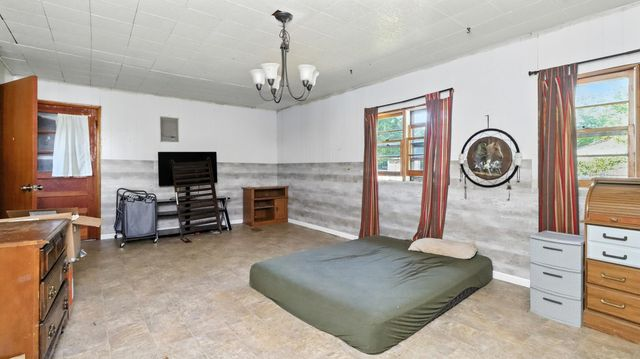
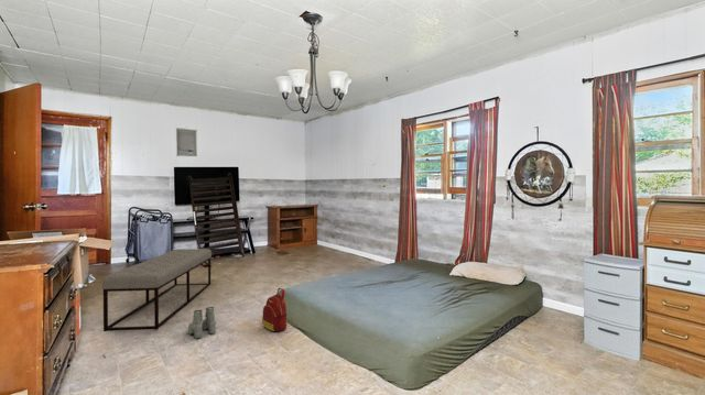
+ bench (167, 281)
+ backpack (274, 308)
+ boots (202, 319)
